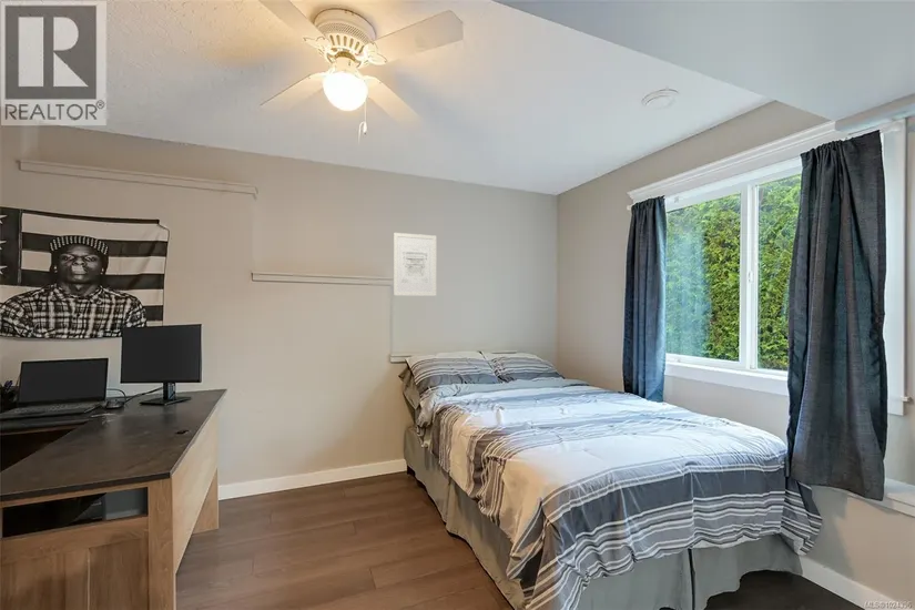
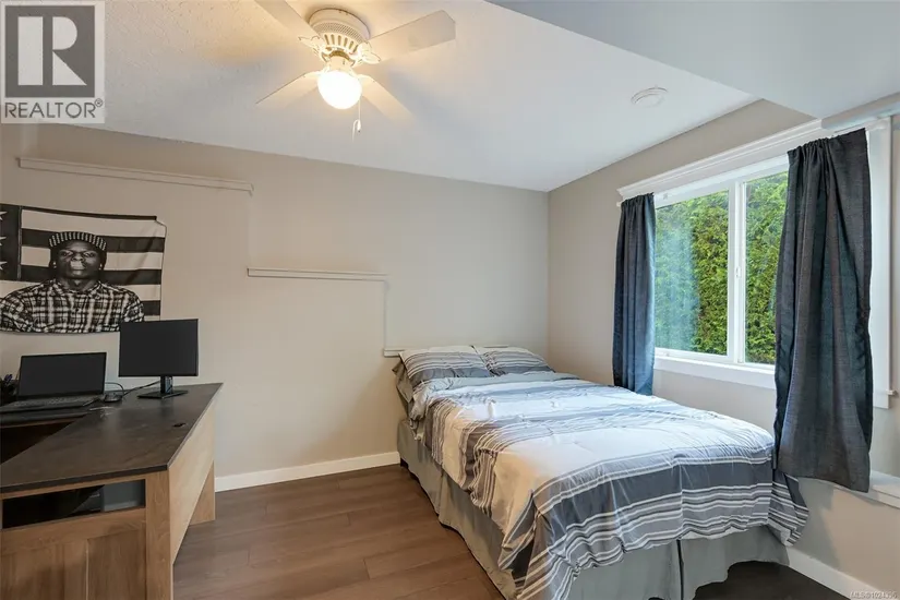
- wall art (415, 264)
